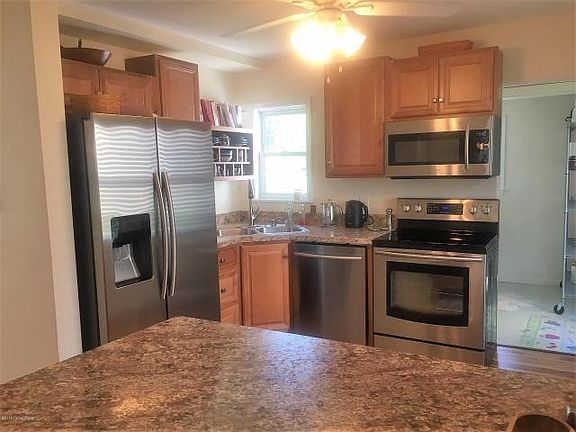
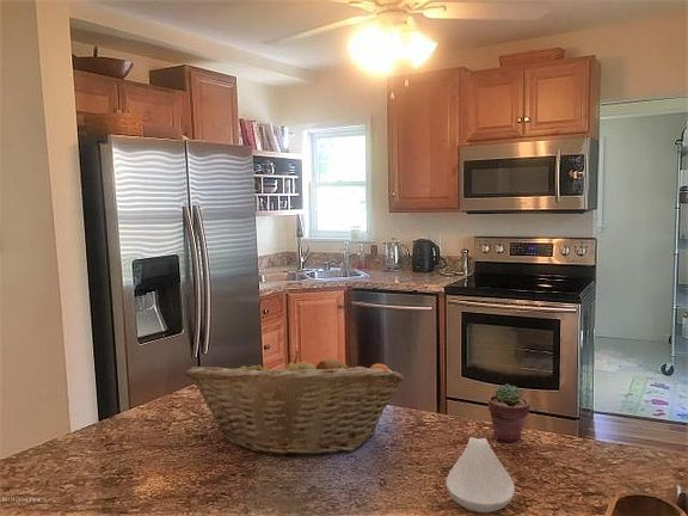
+ spoon rest (478, 469)
+ fruit basket (295, 391)
+ potted succulent (508, 411)
